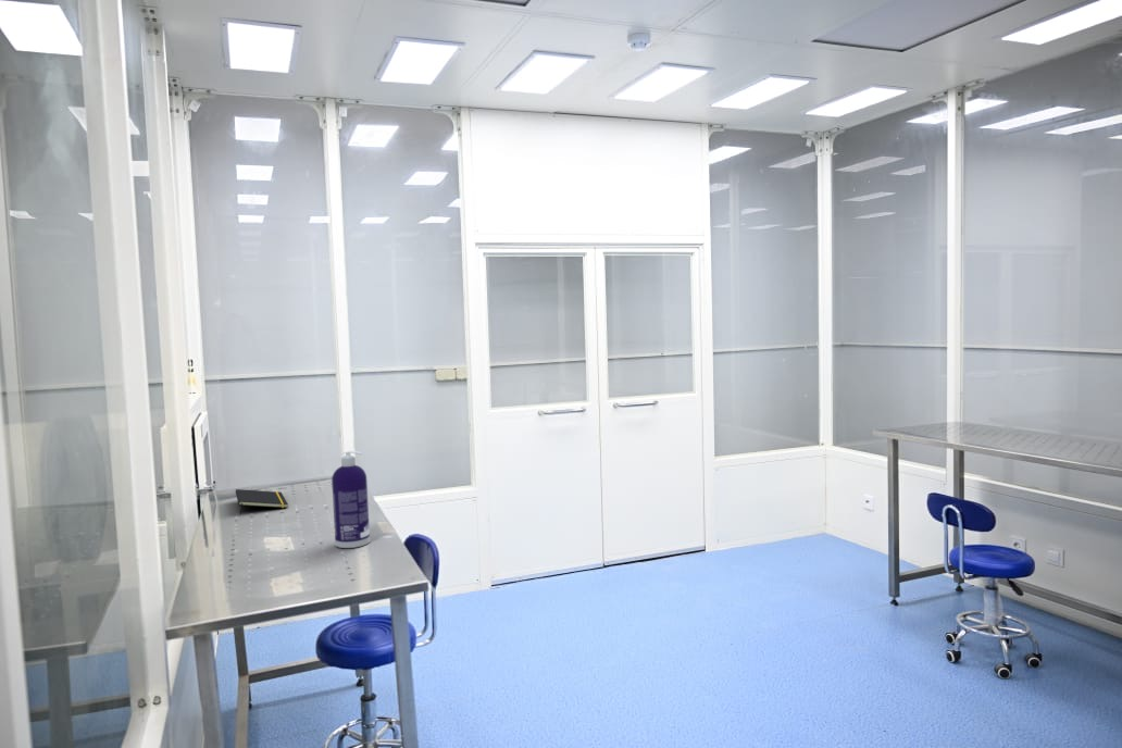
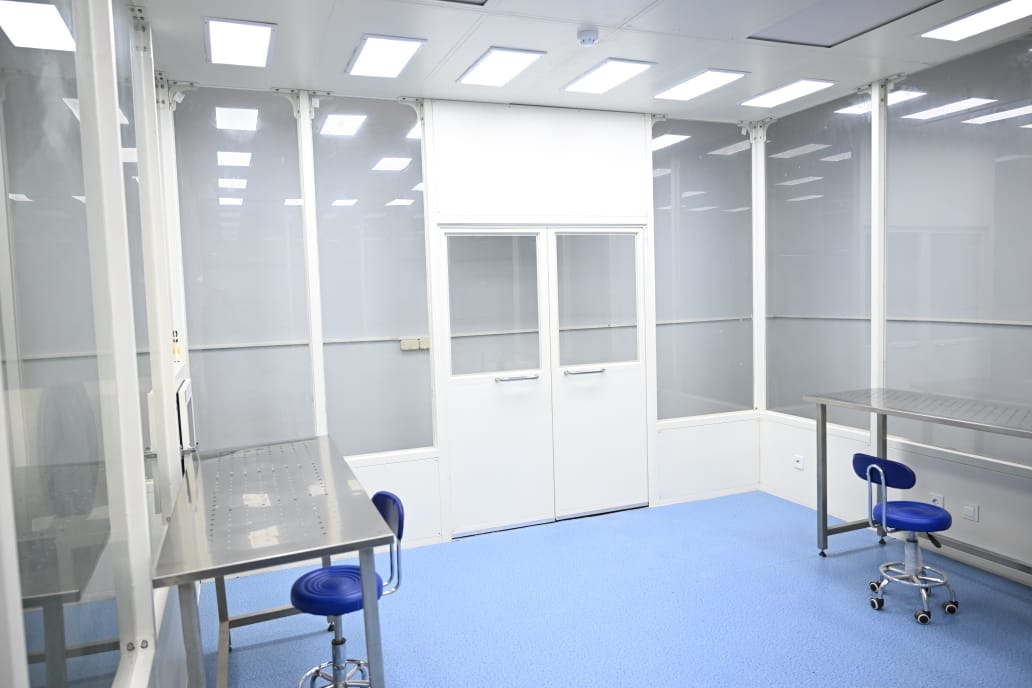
- notepad (261, 498)
- spray bottle (350, 497)
